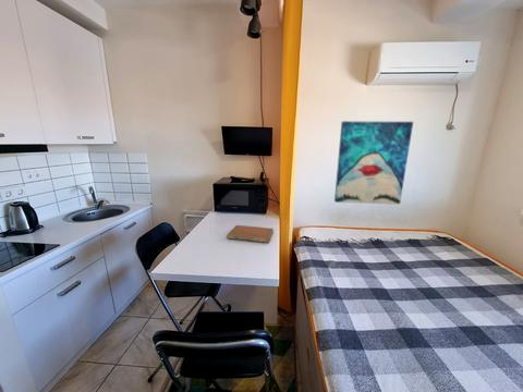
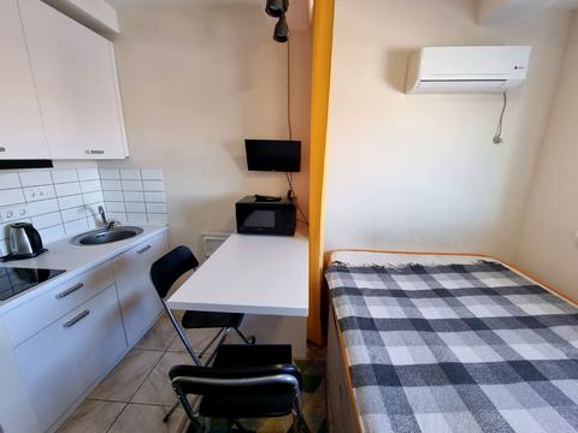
- notebook (251, 233)
- wall art (370, 163)
